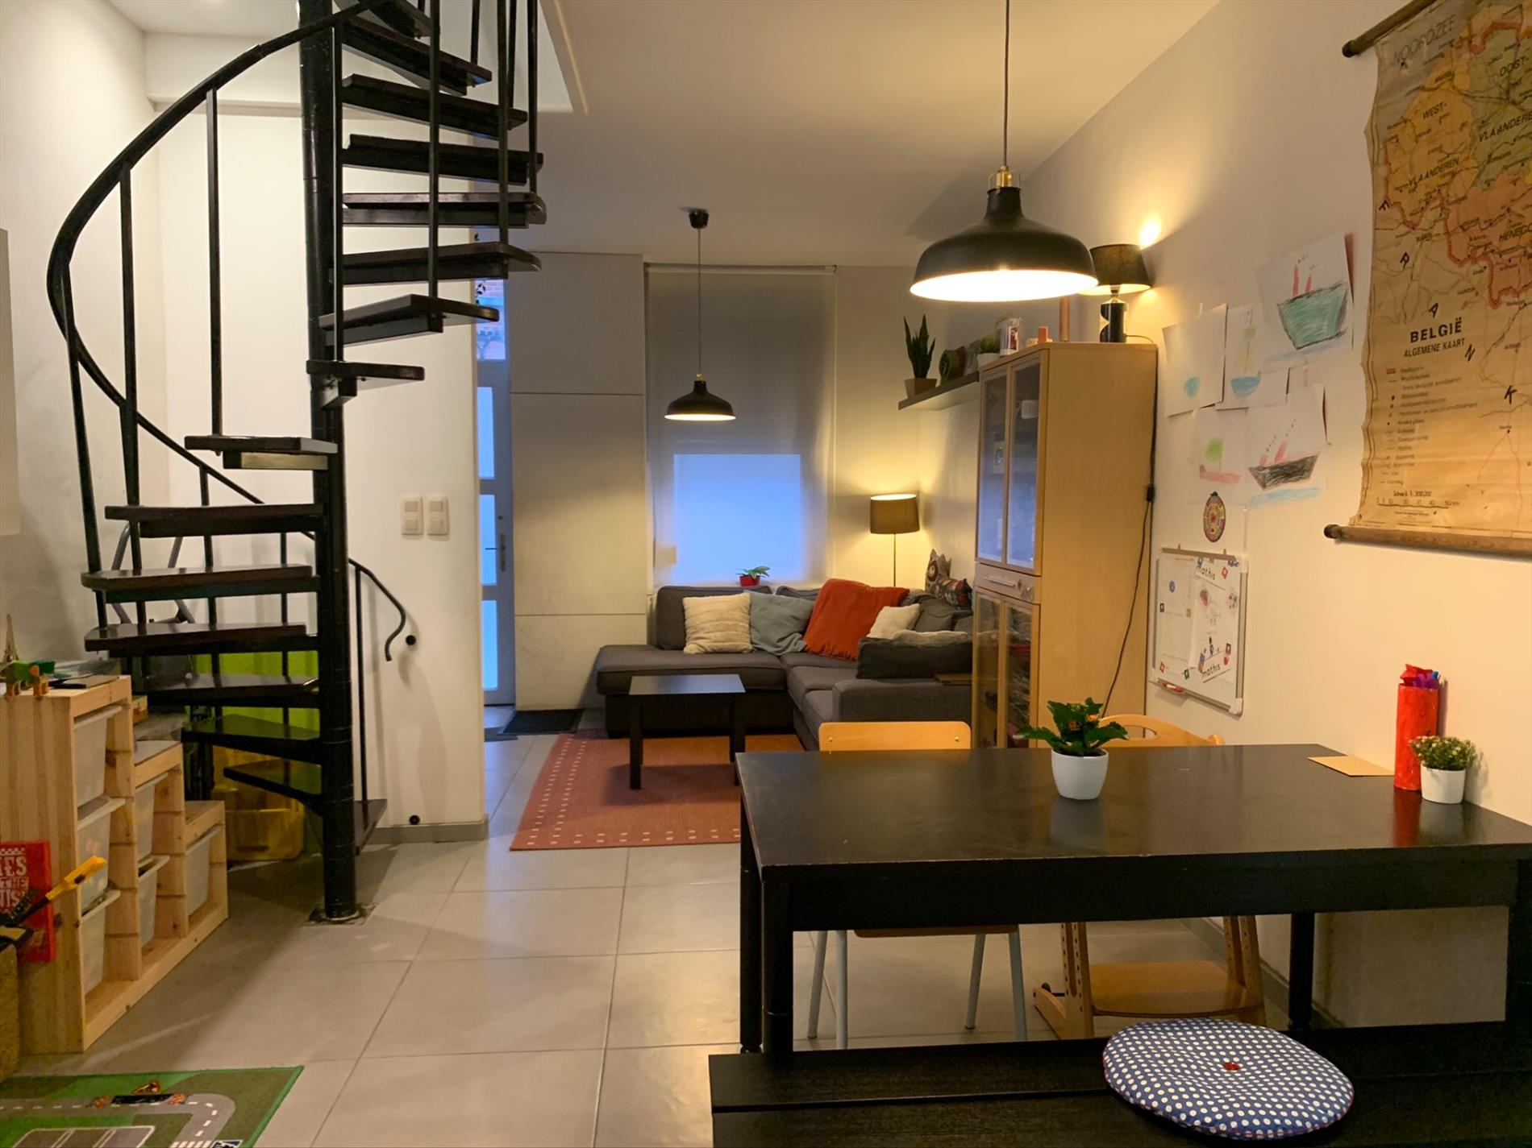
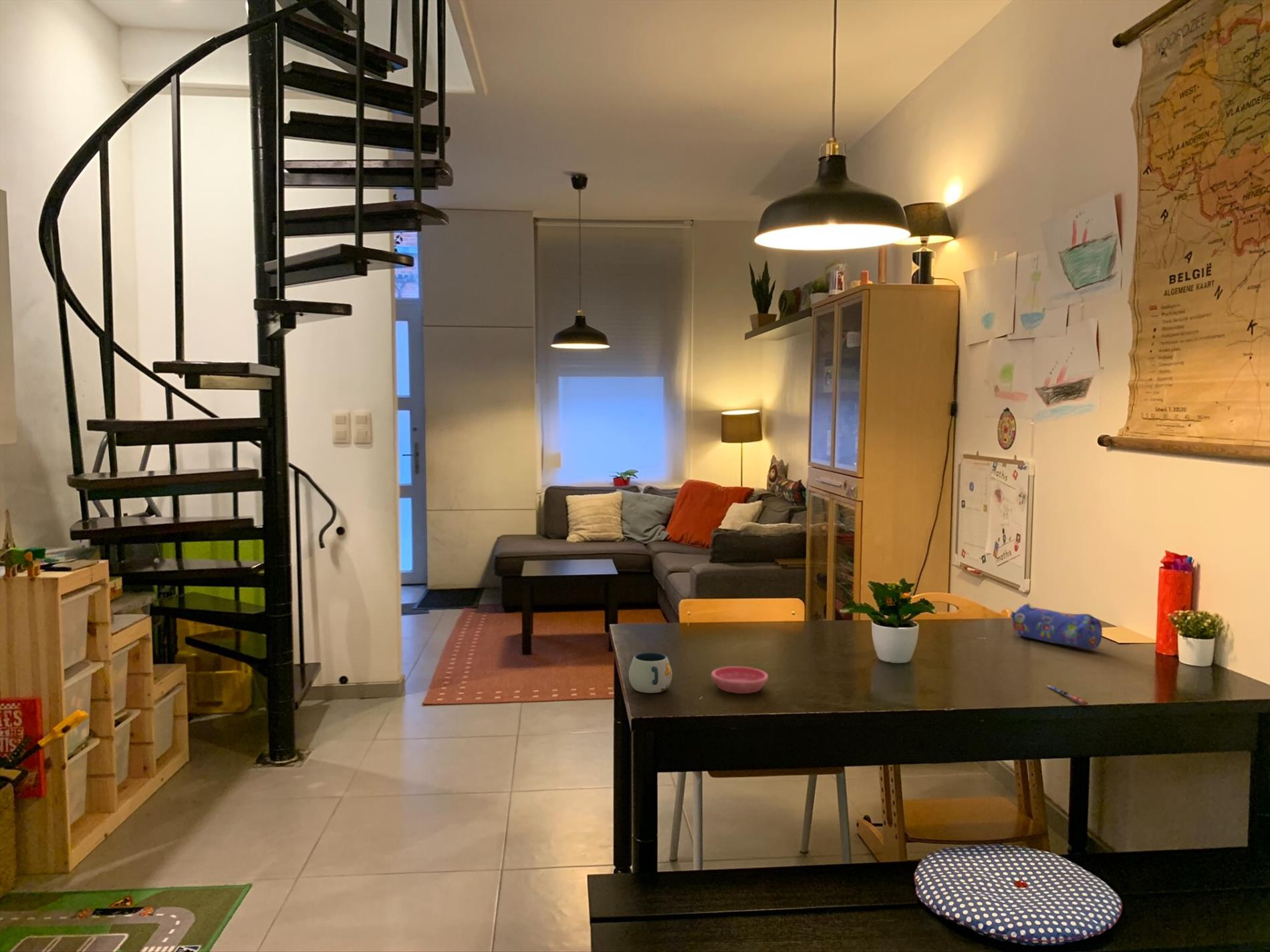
+ pen (1066, 693)
+ saucer (739, 680)
+ pencil case (1055, 625)
+ mug (651, 673)
